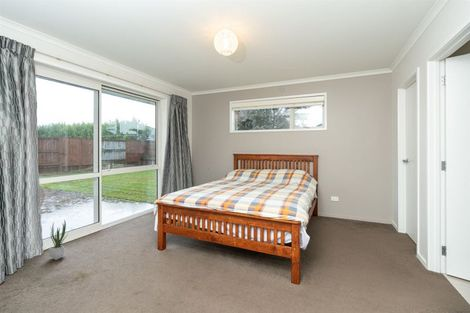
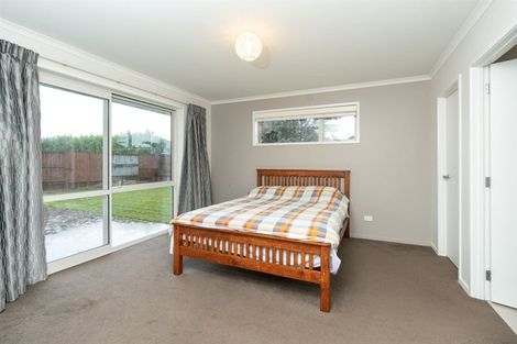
- potted plant (59, 239)
